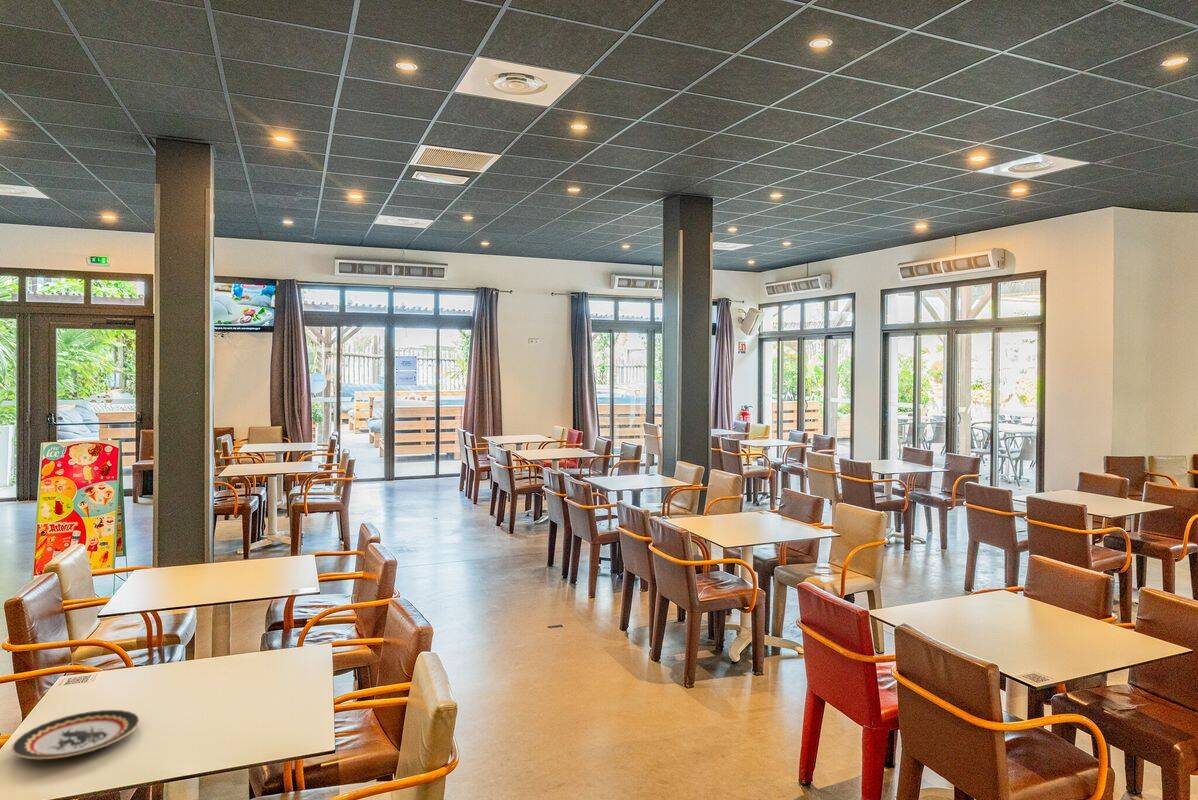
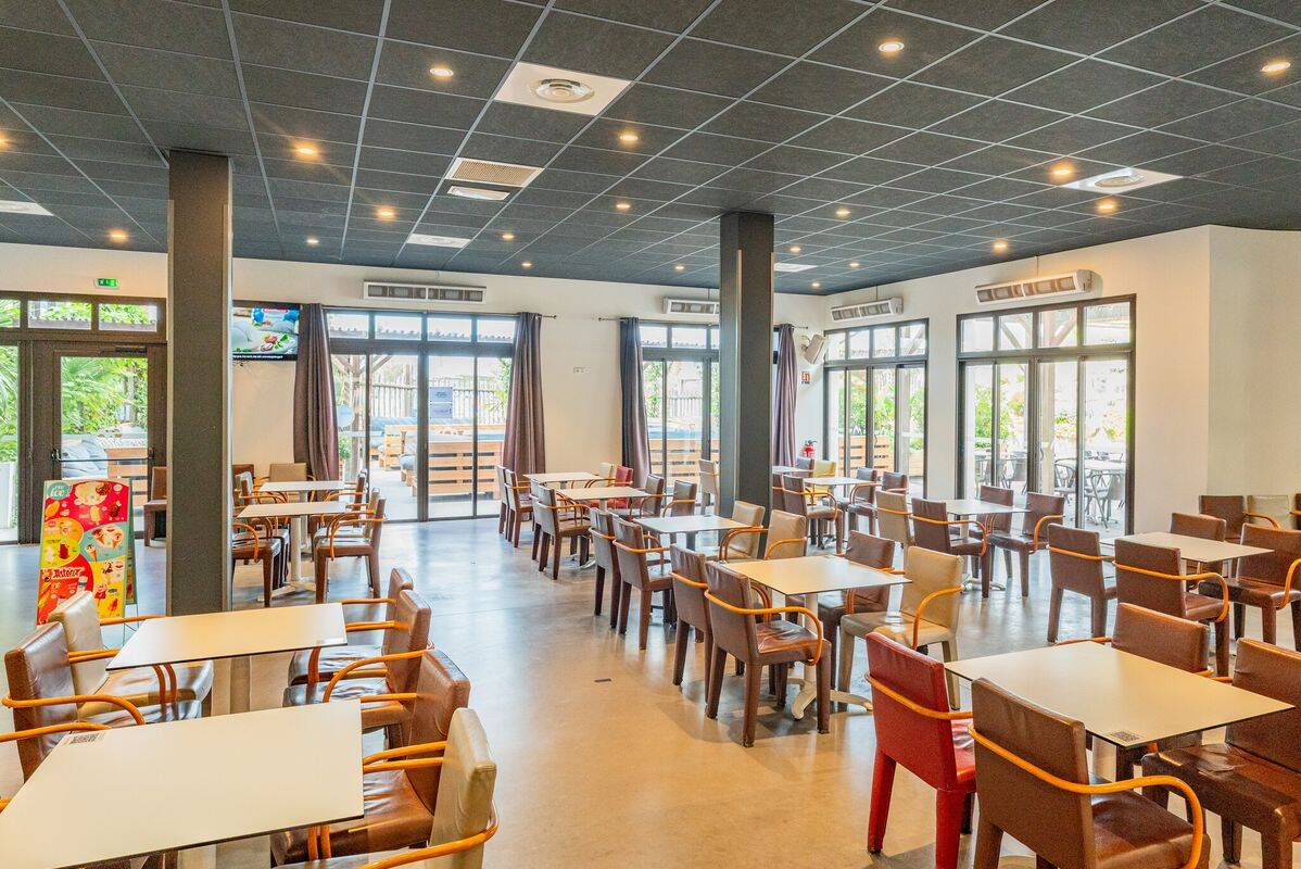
- plate (78, 736)
